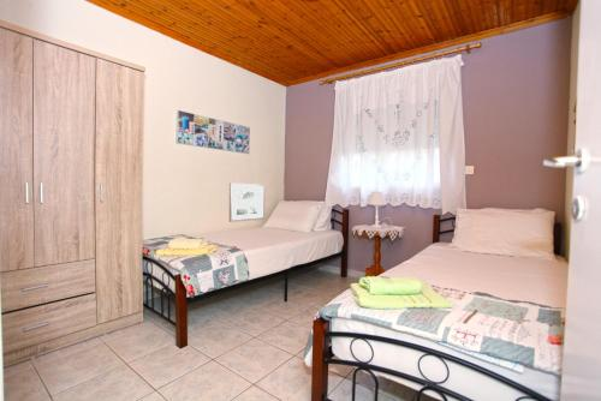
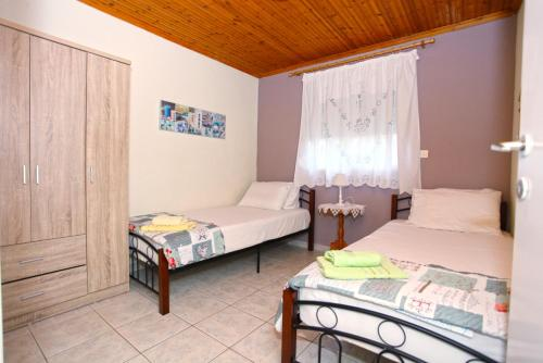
- wall art (248, 202)
